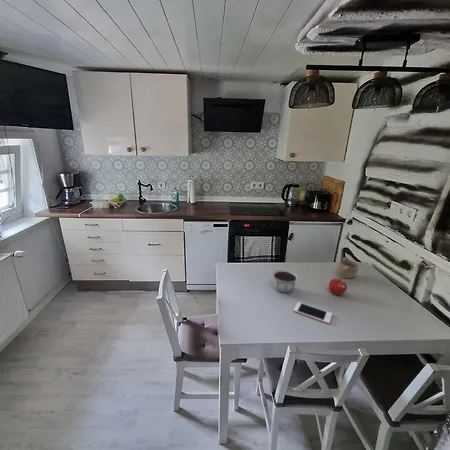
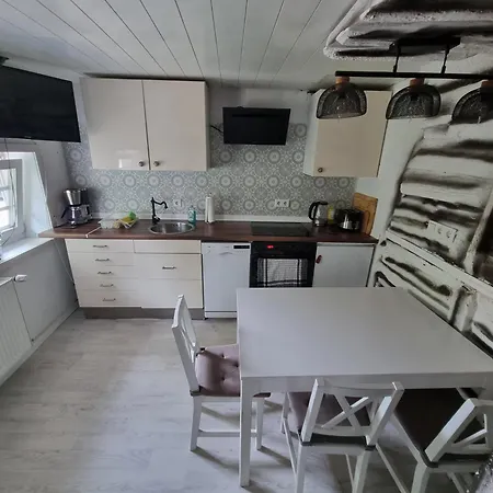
- fruit (337, 285)
- cup (345, 270)
- cell phone (312, 312)
- bowl (284, 282)
